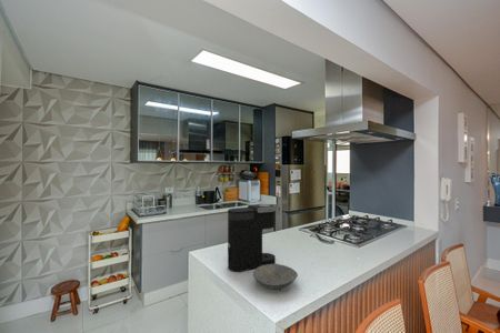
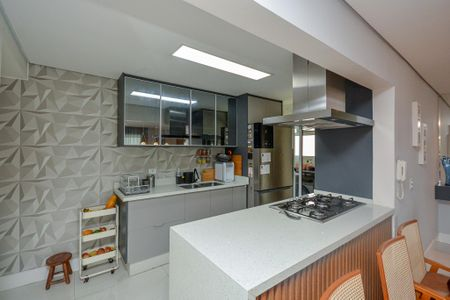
- bowl (274, 278)
- coffee maker (252, 234)
